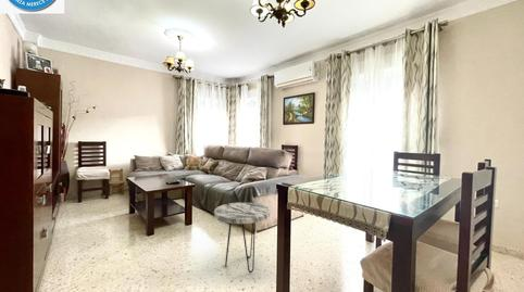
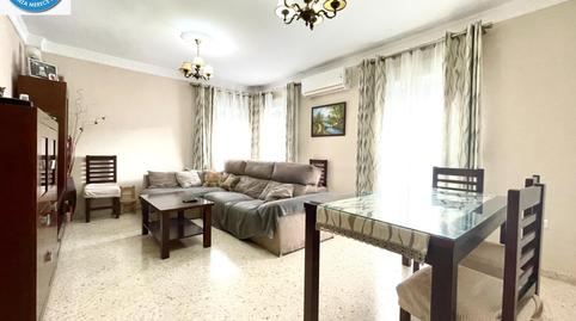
- side table (244, 237)
